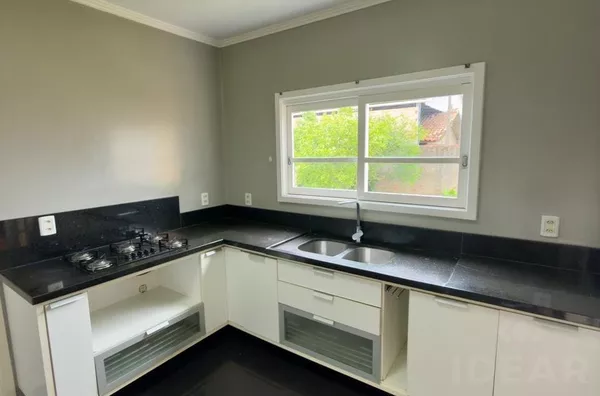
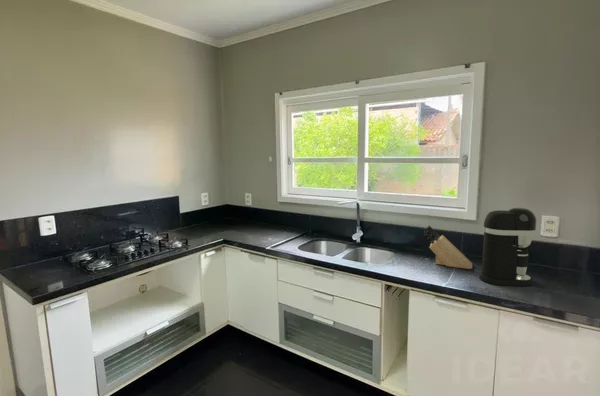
+ coffee maker (507, 244)
+ knife block (447, 246)
